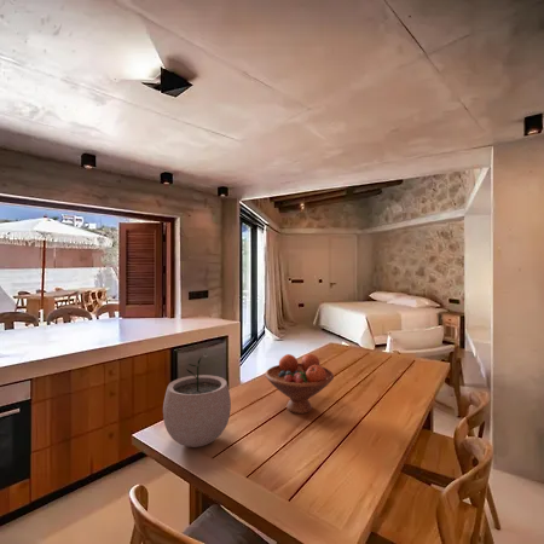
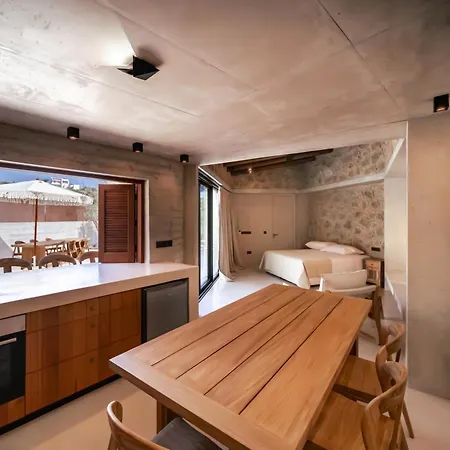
- fruit bowl (299, 383)
- plant pot (197, 399)
